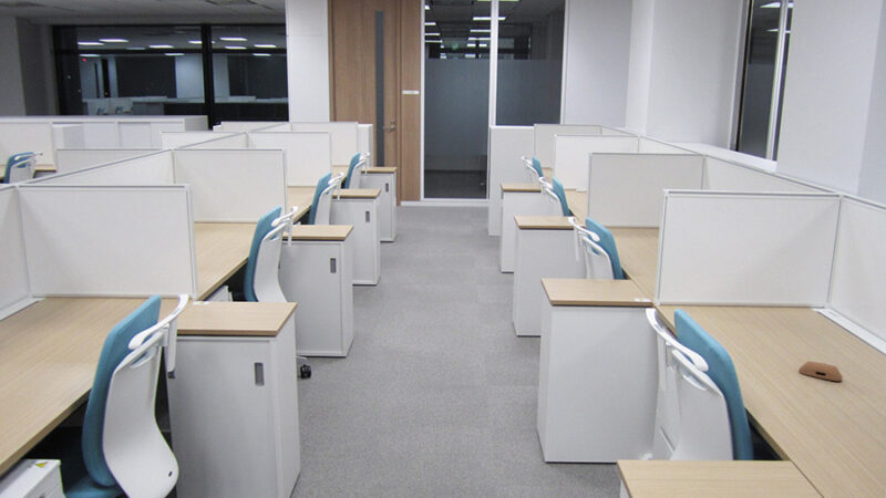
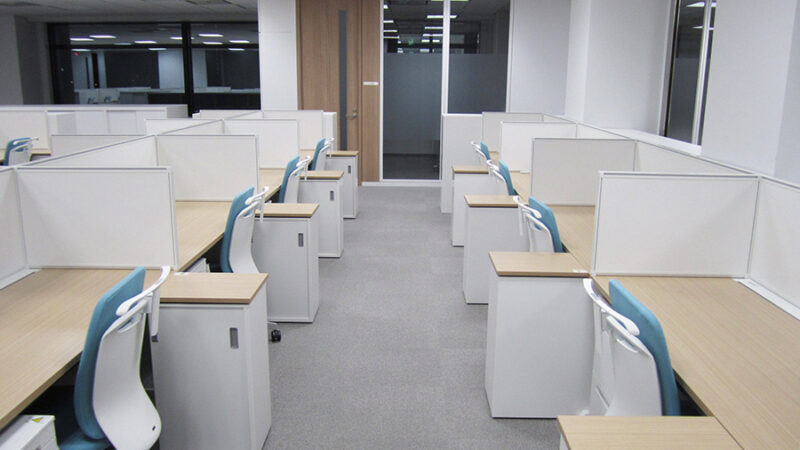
- computer mouse (821, 370)
